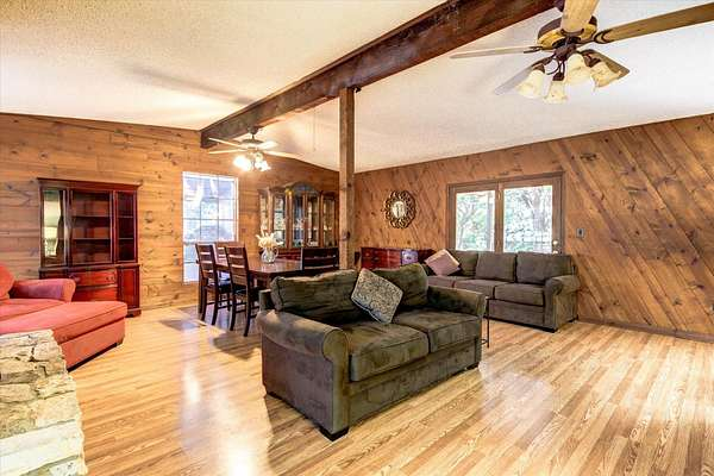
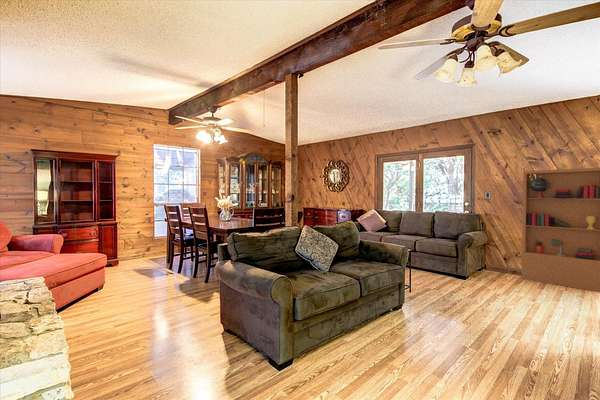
+ bookcase (563, 227)
